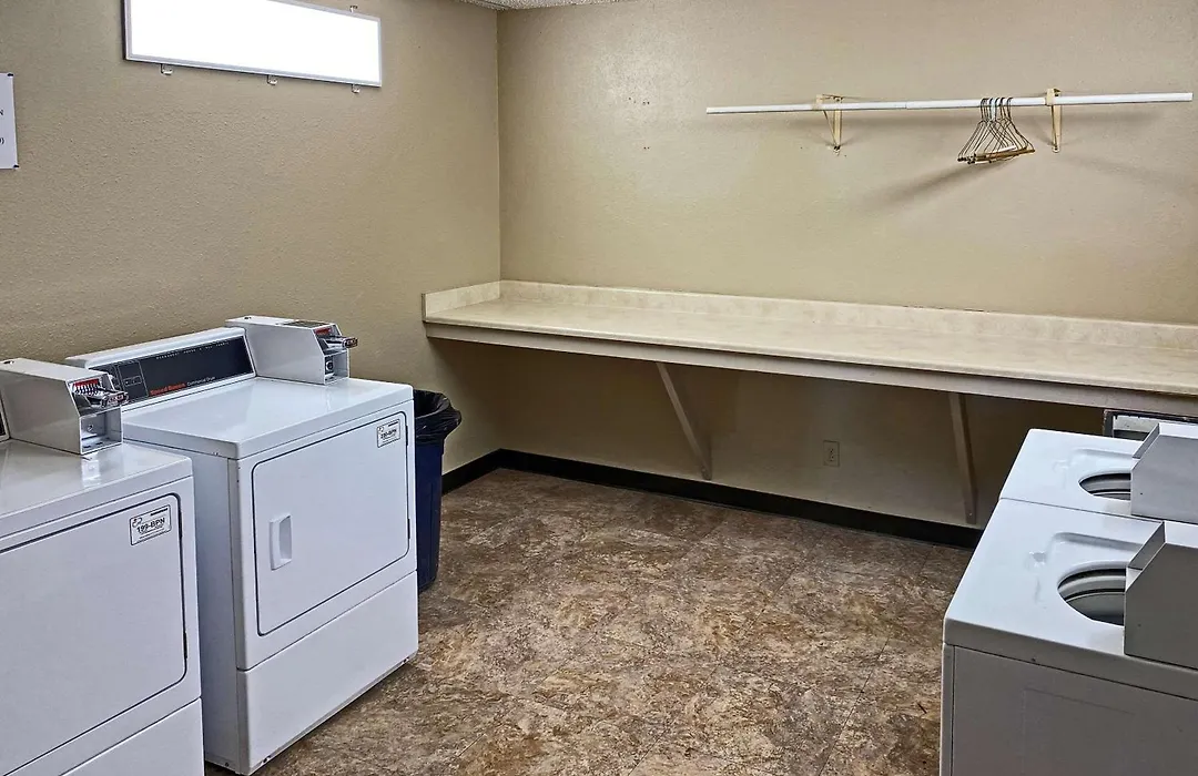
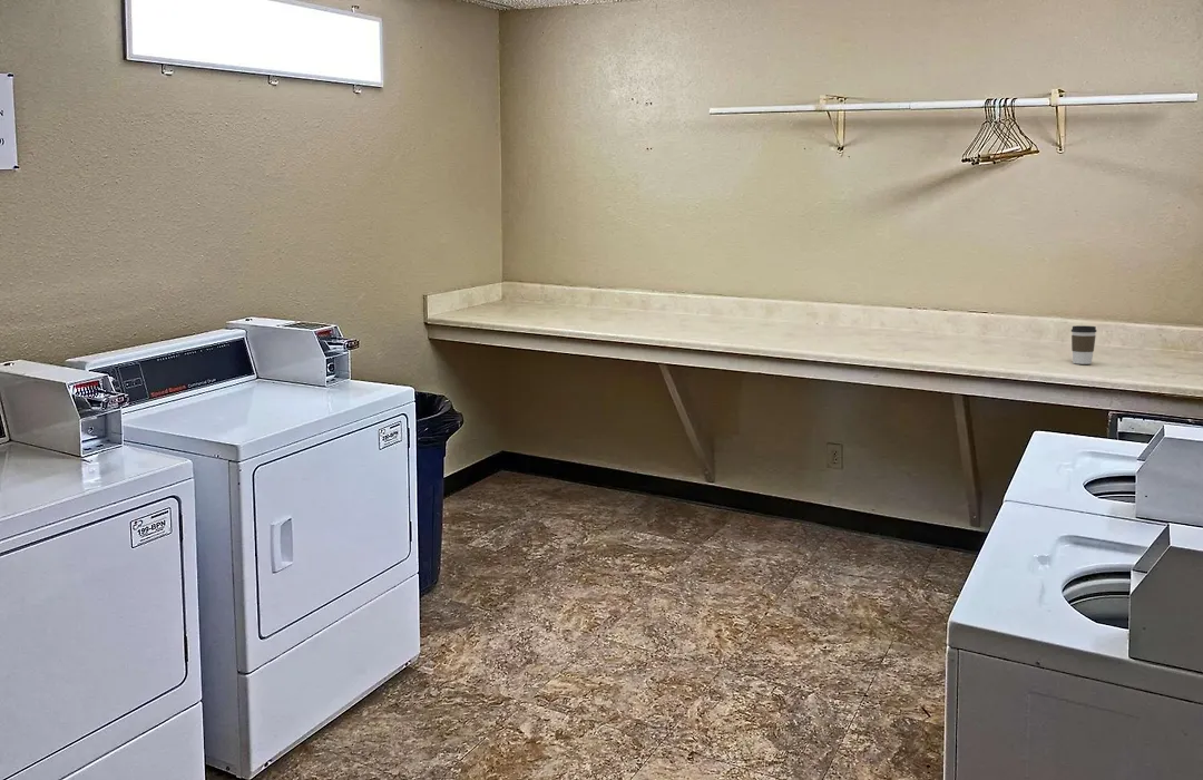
+ coffee cup (1083, 344)
